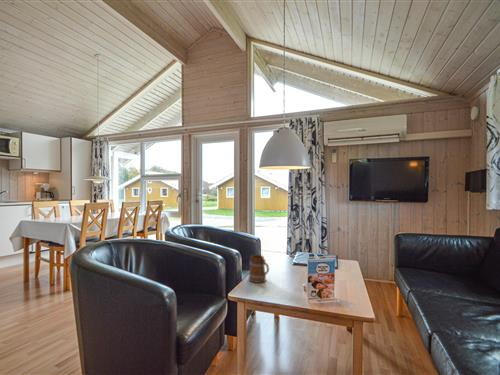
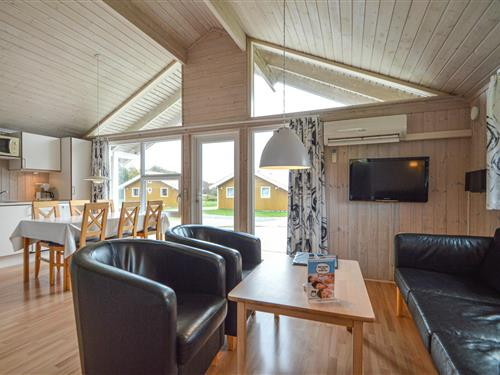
- mug (259, 268)
